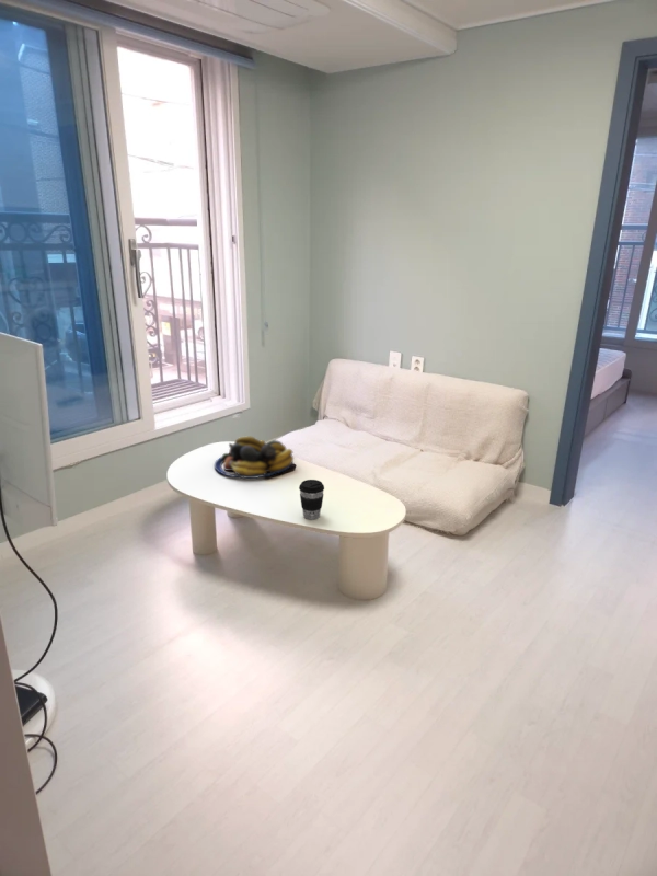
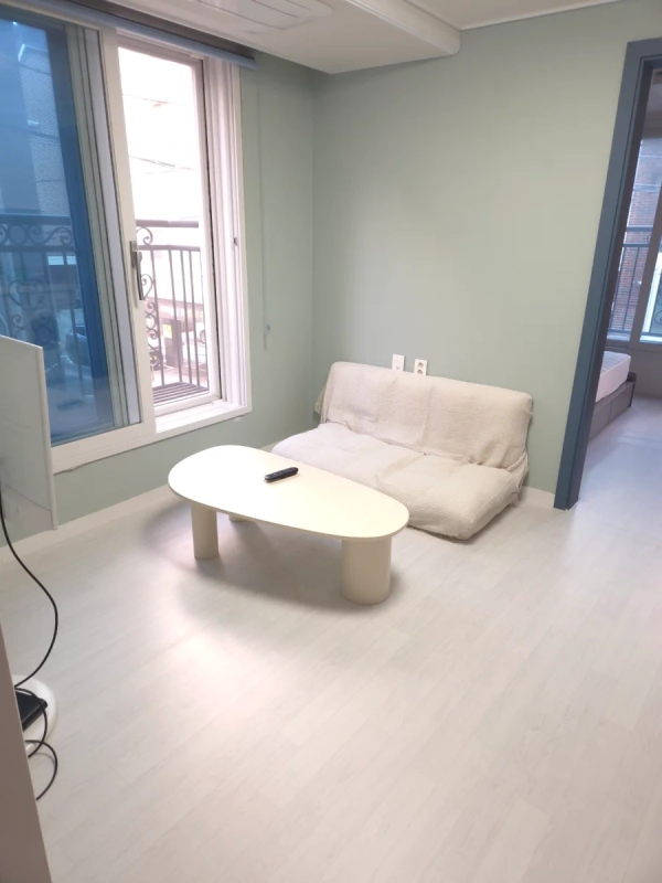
- coffee cup (311, 499)
- fruit bowl (253, 450)
